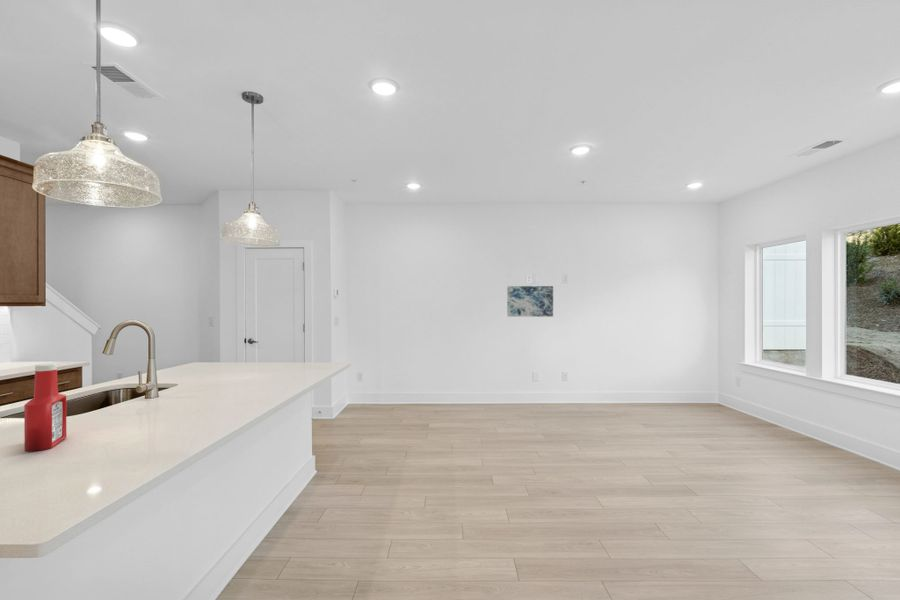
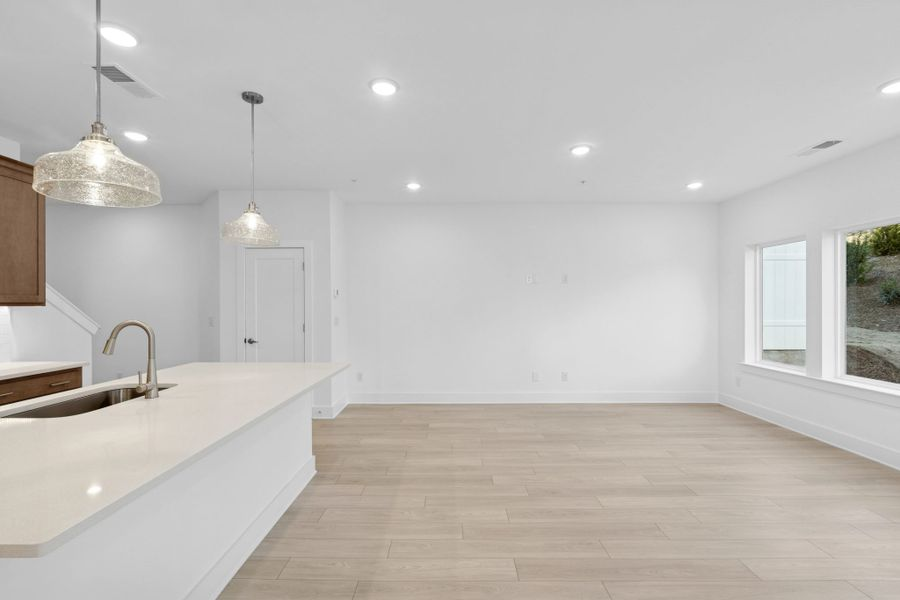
- wall art (530, 301)
- soap bottle (46, 404)
